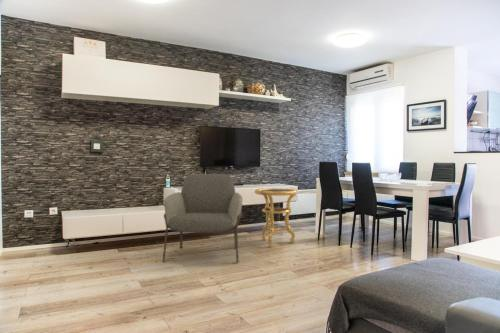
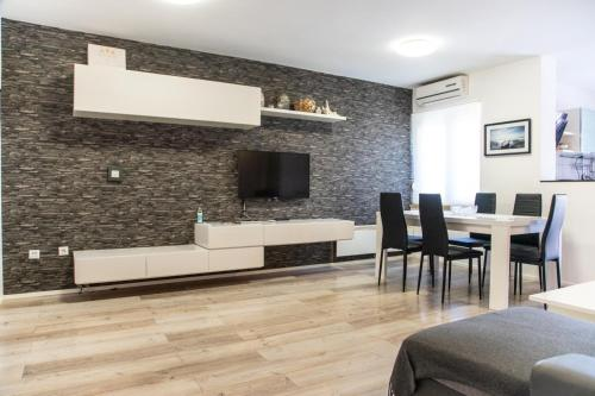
- armchair (204, 215)
- side table (273, 216)
